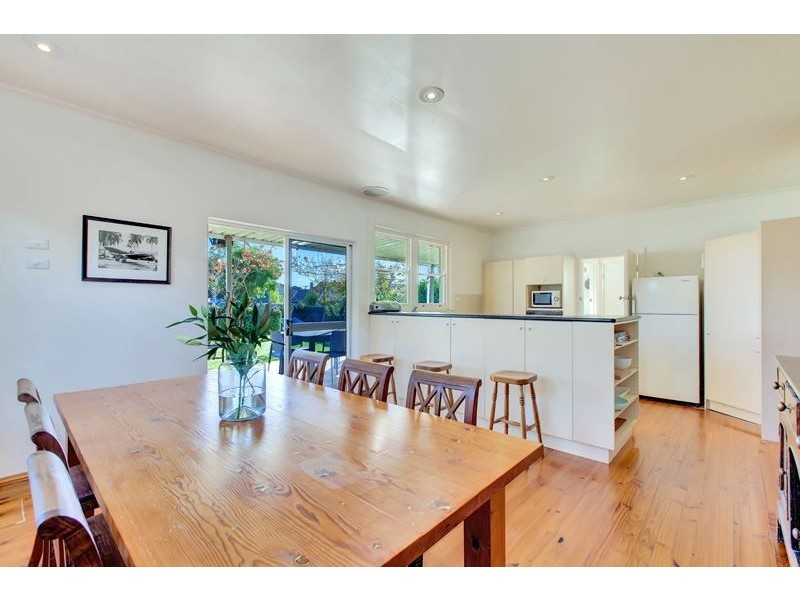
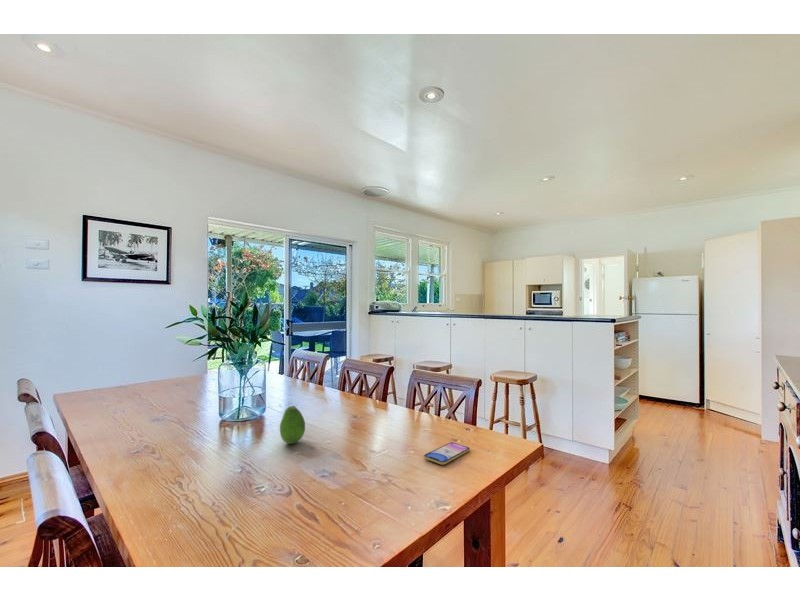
+ fruit (292, 424)
+ smartphone (447, 452)
